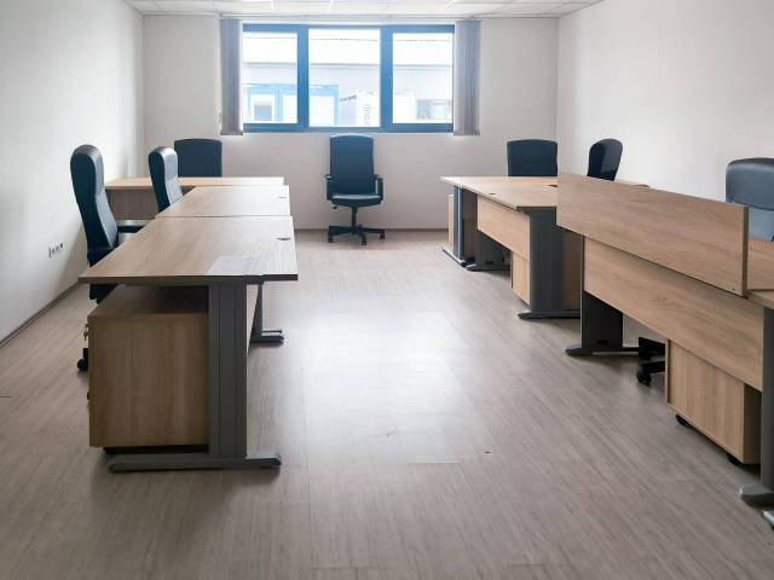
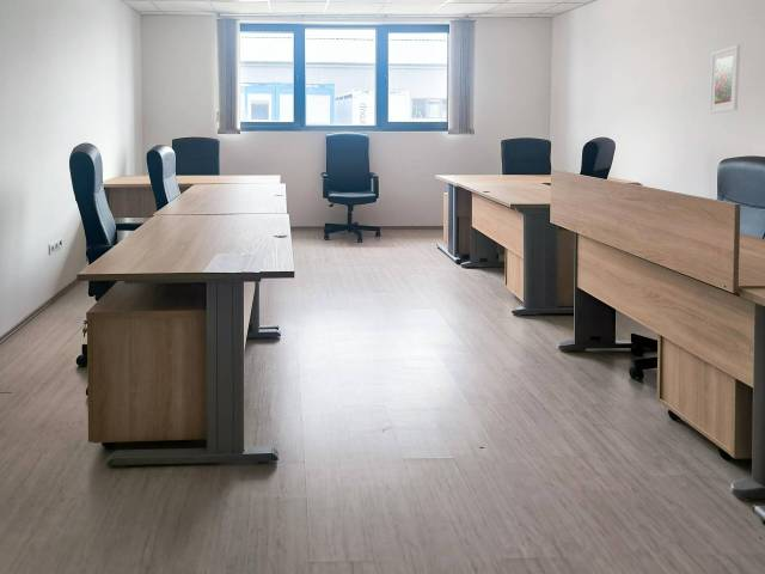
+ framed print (723, 80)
